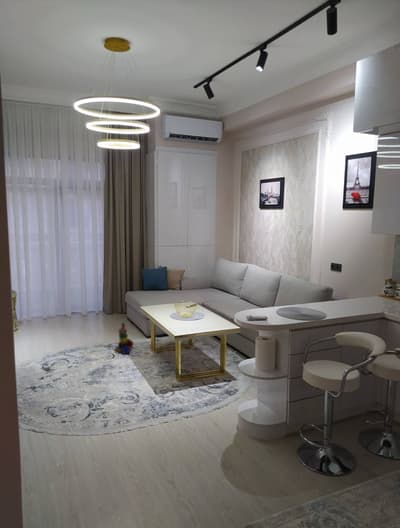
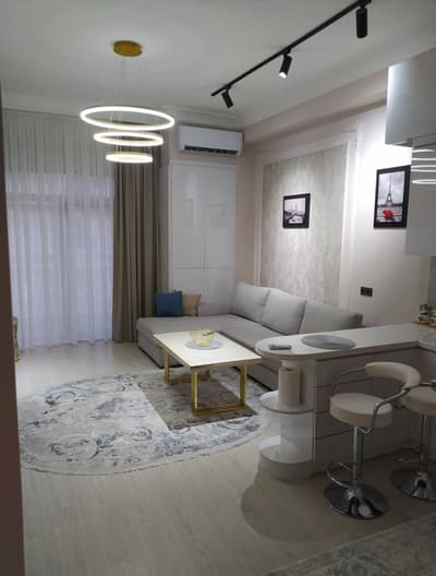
- stacking toy (125, 336)
